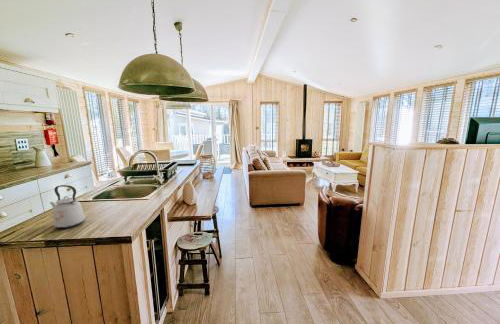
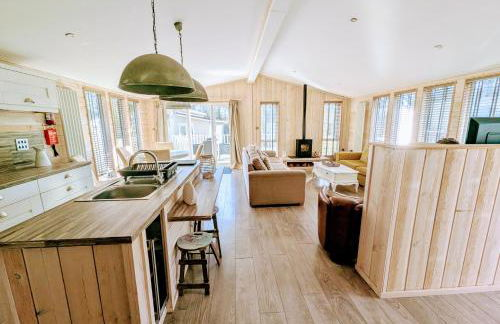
- kettle (63, 205)
